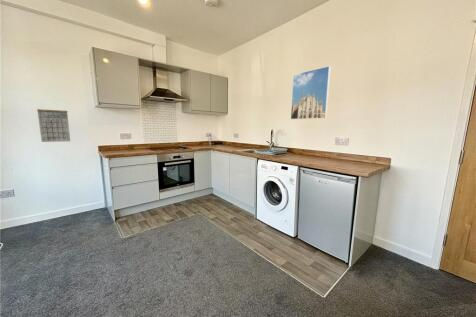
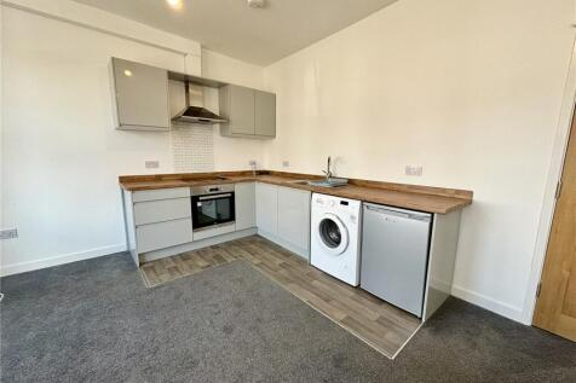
- calendar (54, 122)
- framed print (308, 95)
